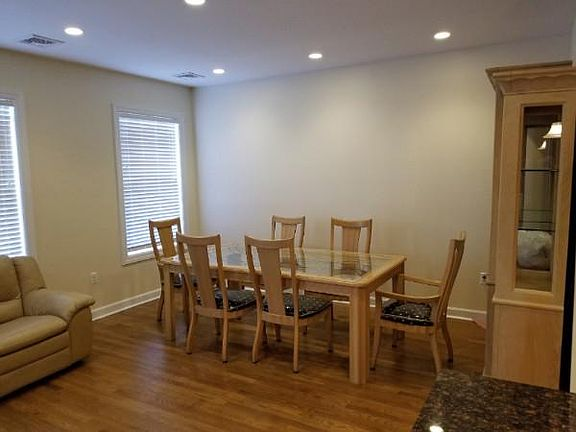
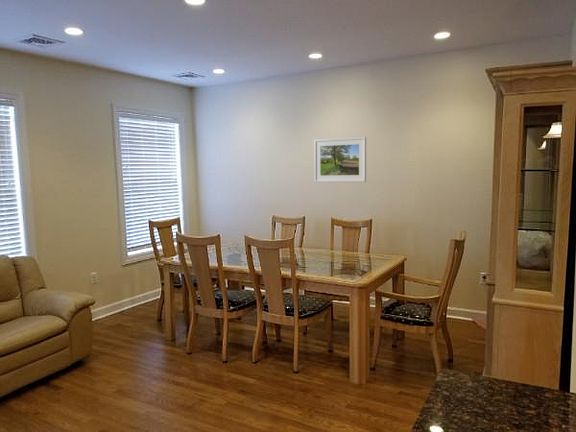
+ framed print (339, 160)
